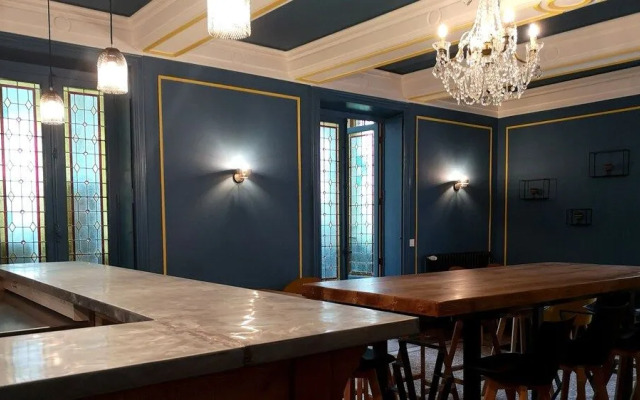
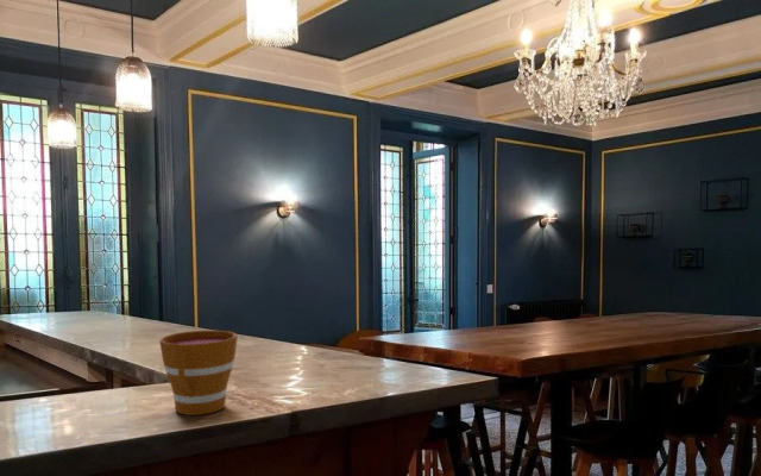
+ cup (197, 374)
